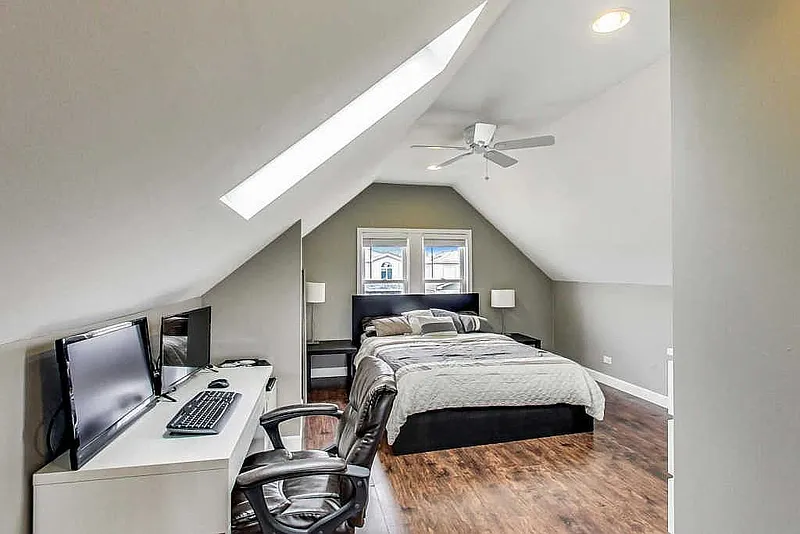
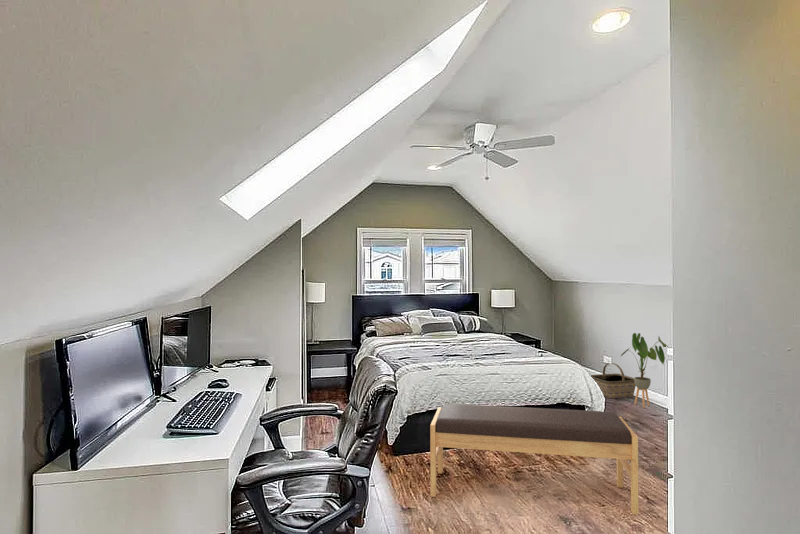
+ bench (528, 452)
+ basket (613, 378)
+ house plant (644, 369)
